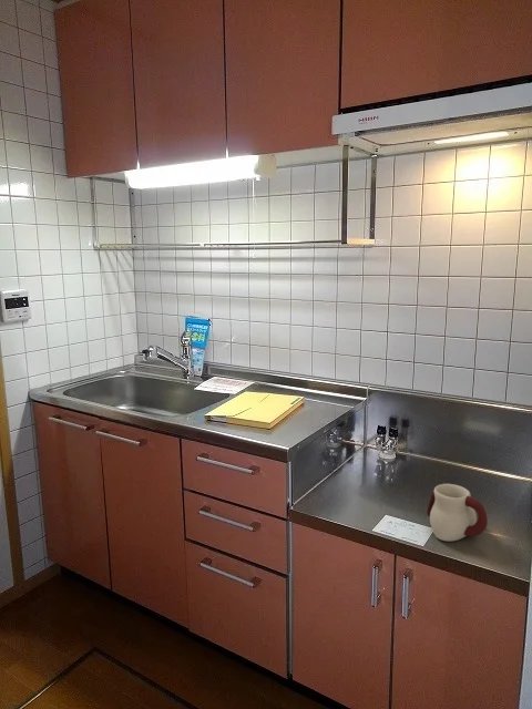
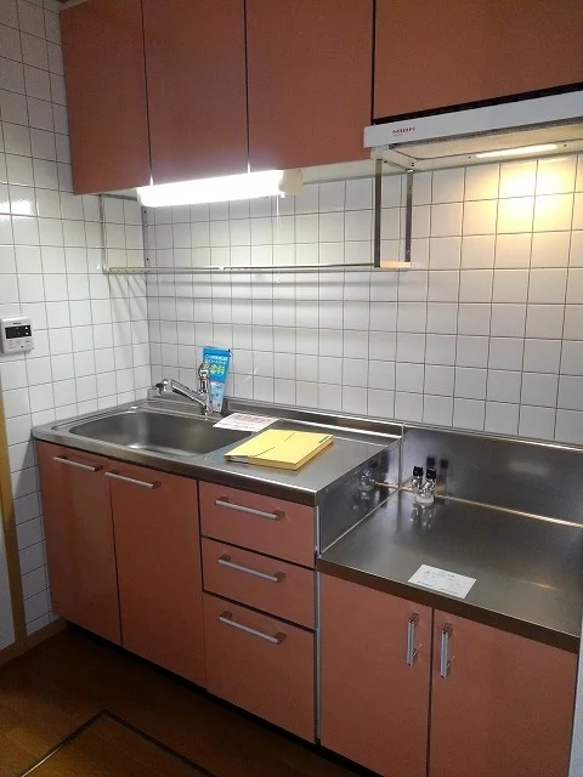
- mug (461, 512)
